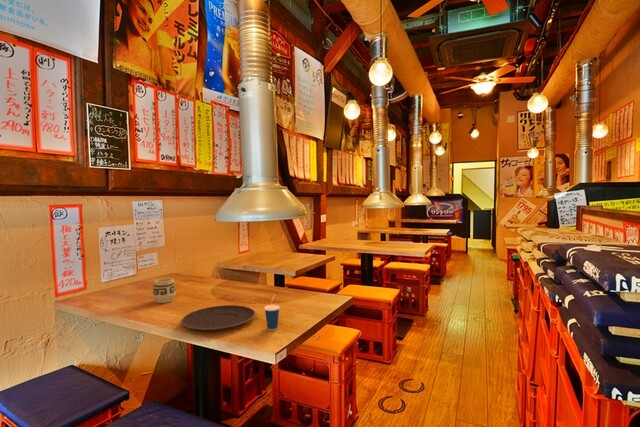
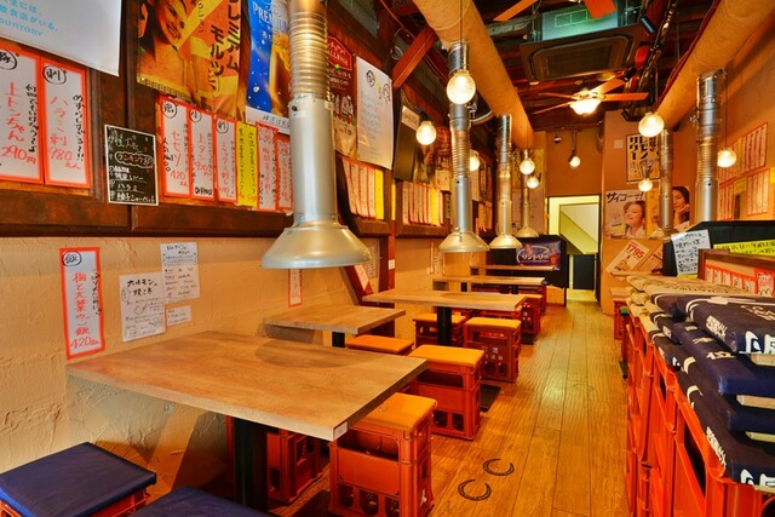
- cup (164, 290)
- cup (272, 311)
- plate (219, 318)
